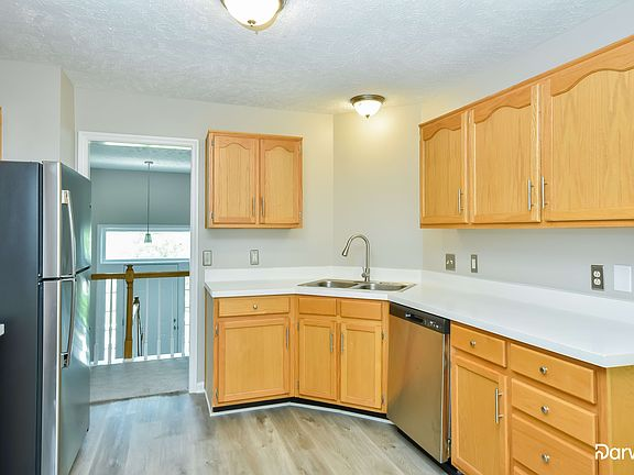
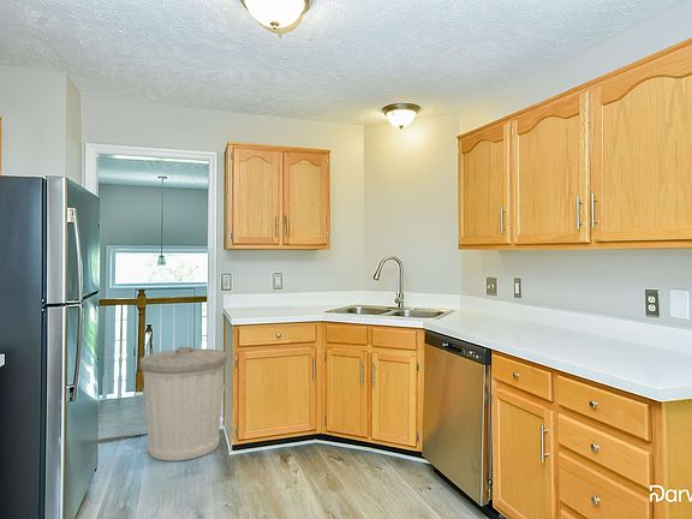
+ trash can (184, 396)
